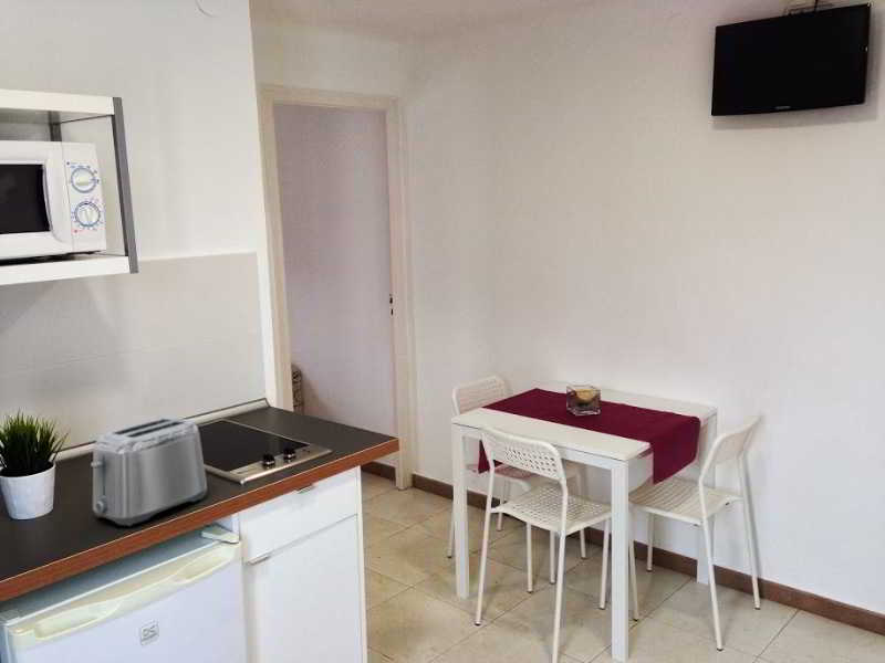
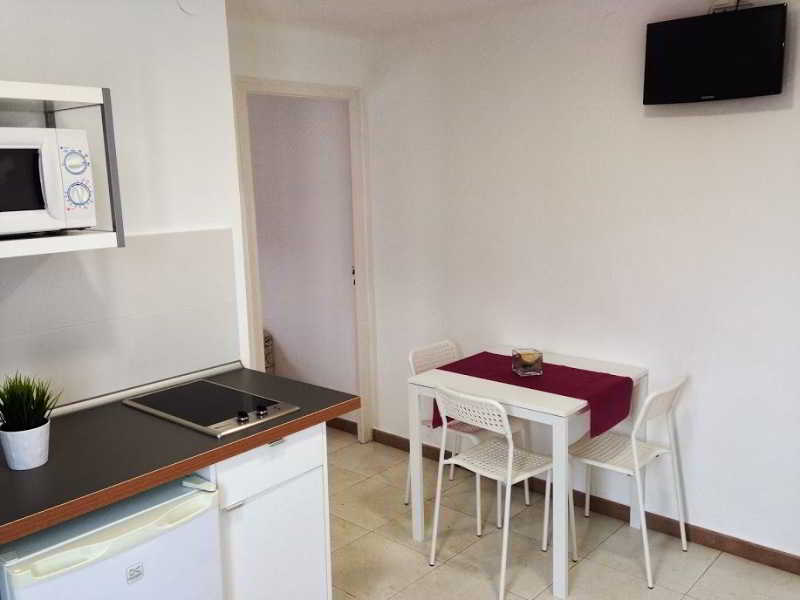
- toaster (154, 466)
